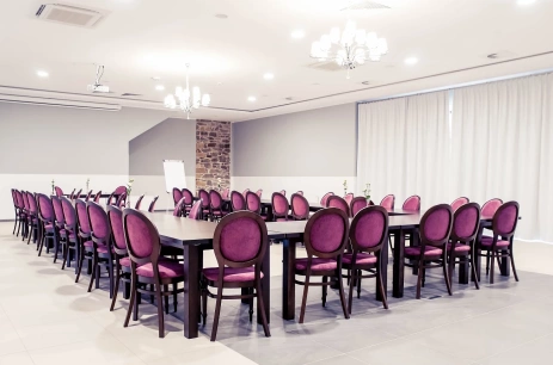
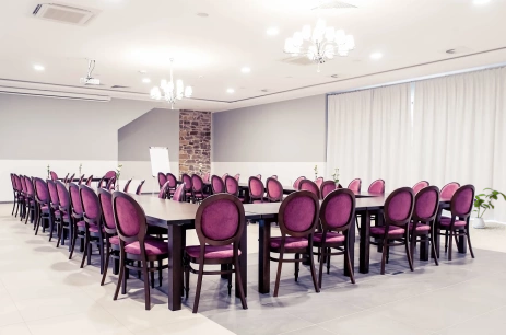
+ house plant (485, 207)
